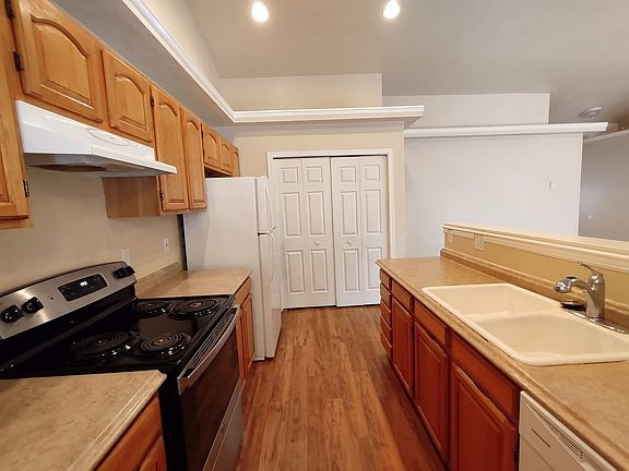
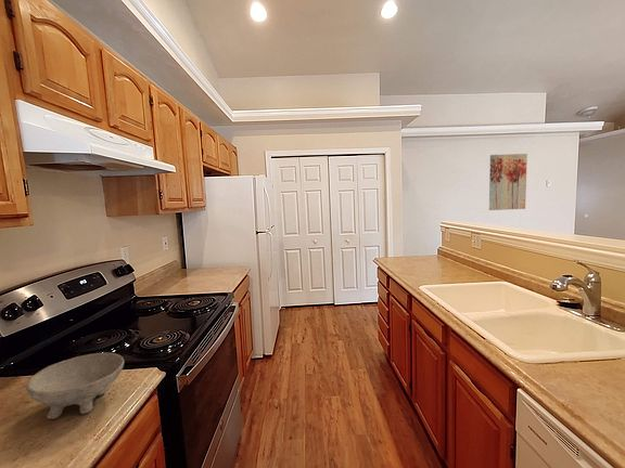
+ wall art (508, 182)
+ bowl (80, 385)
